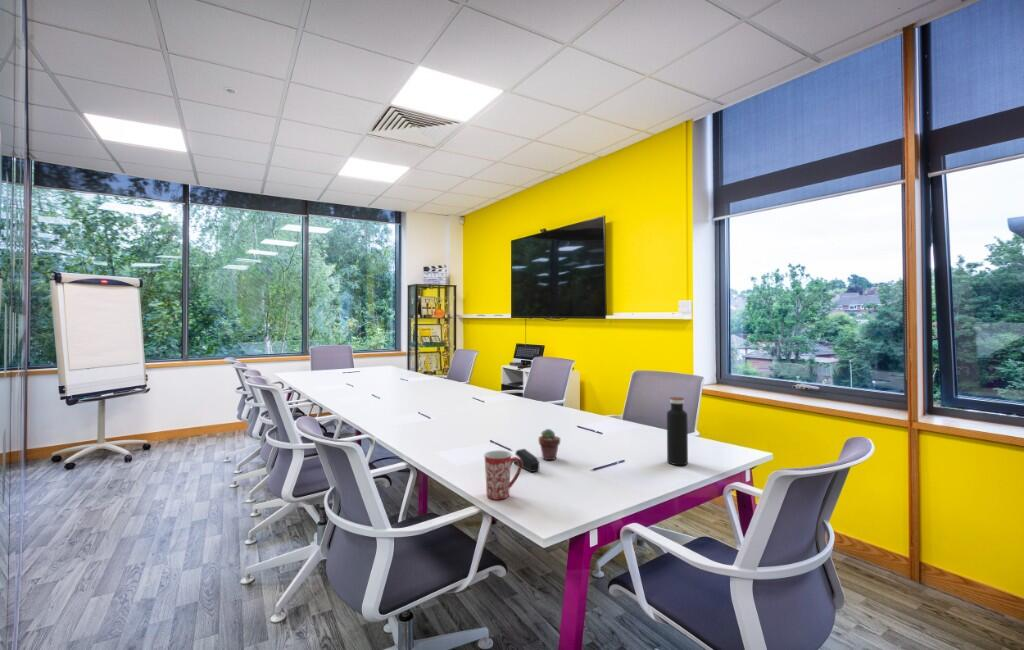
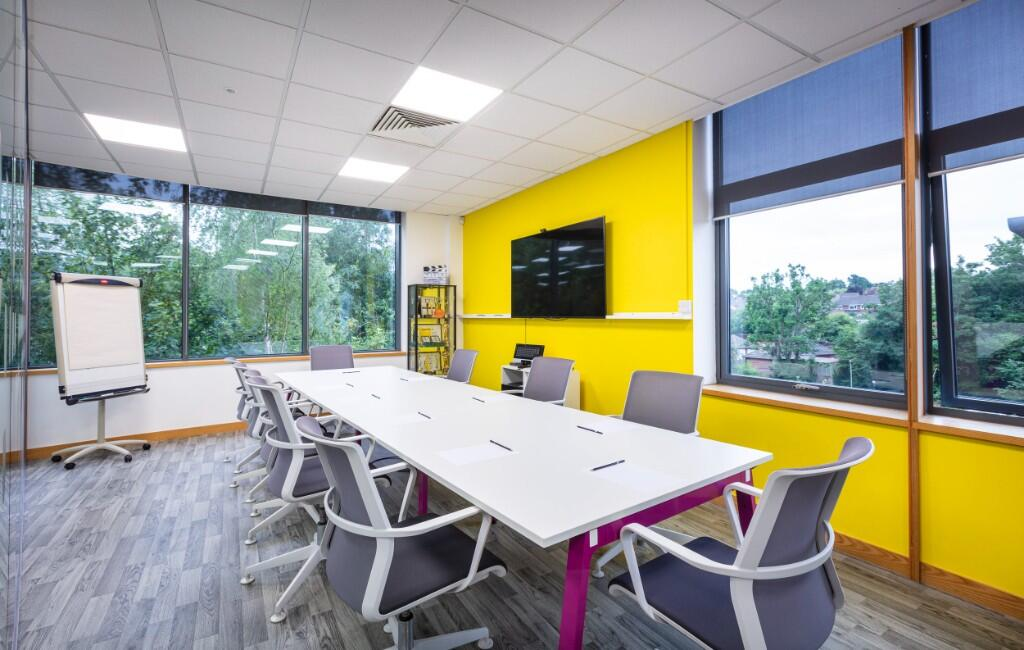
- mug (503, 474)
- potted succulent (549, 443)
- stapler (526, 459)
- water bottle (677, 430)
